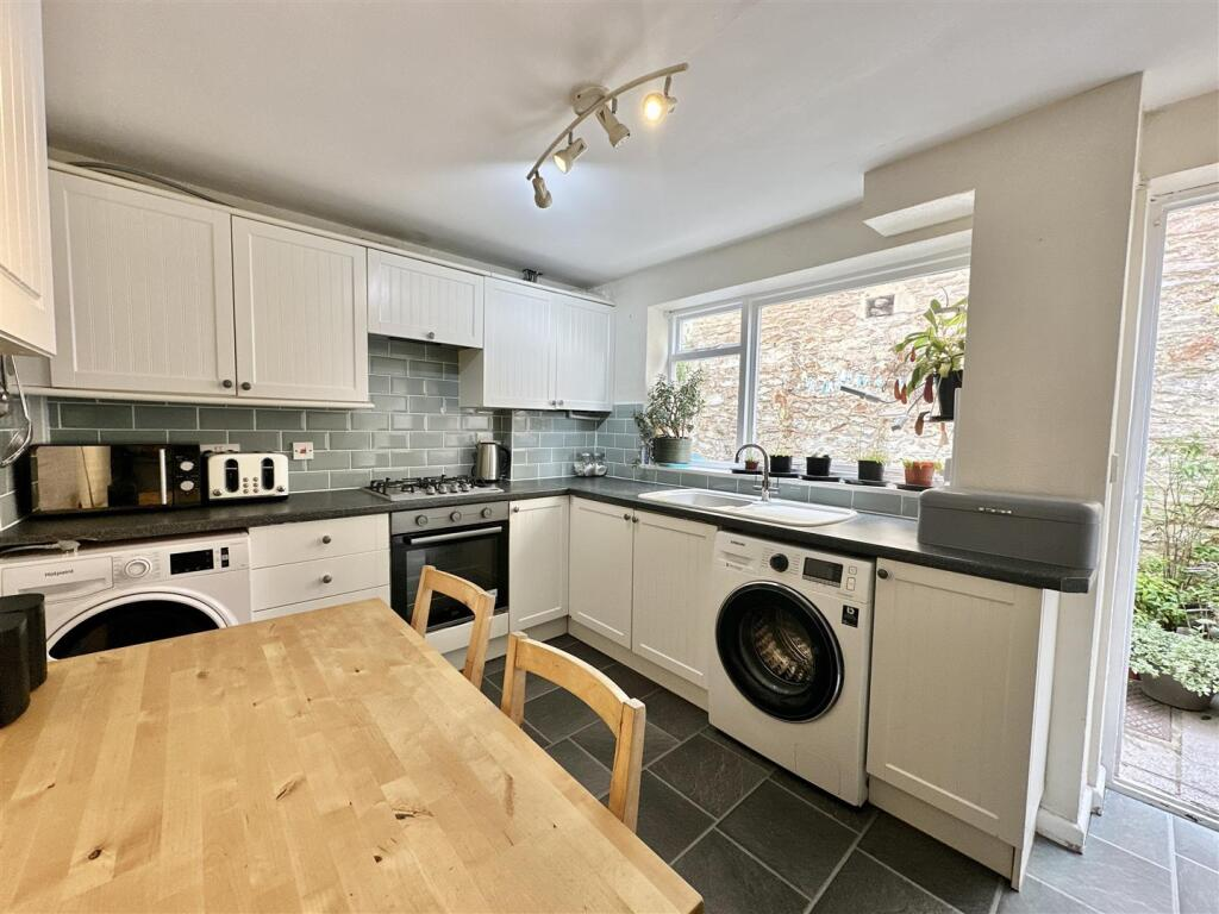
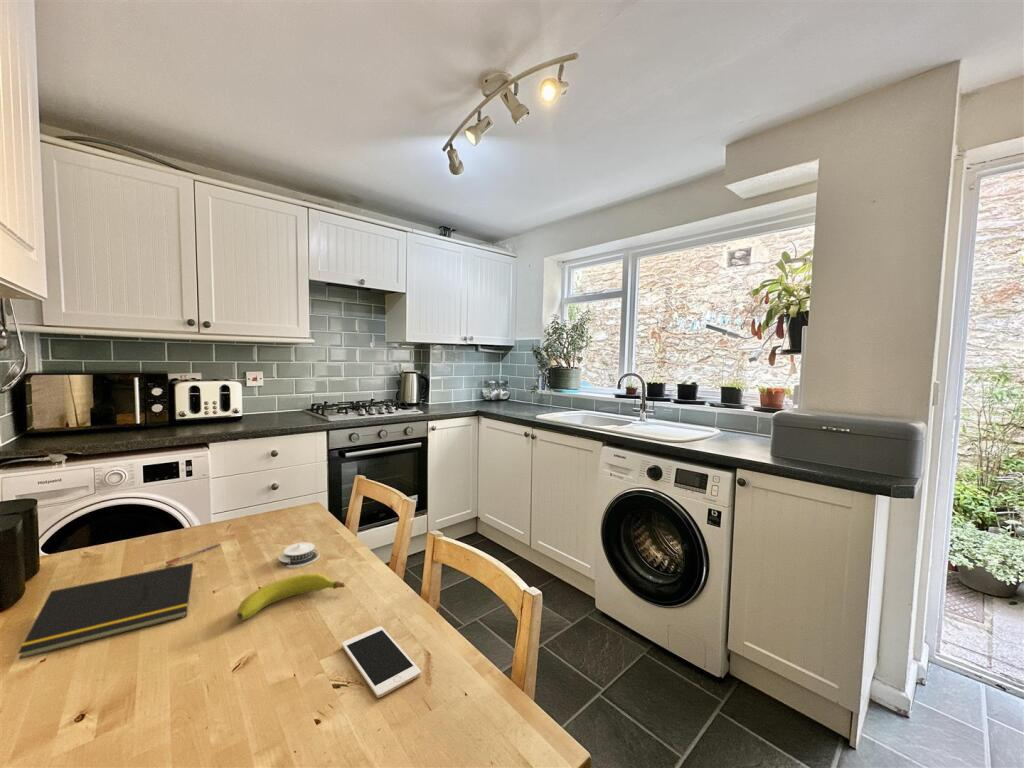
+ fruit (289, 595)
+ cell phone (379, 658)
+ notepad (119, 603)
+ pen (195, 552)
+ architectural model (299, 549)
